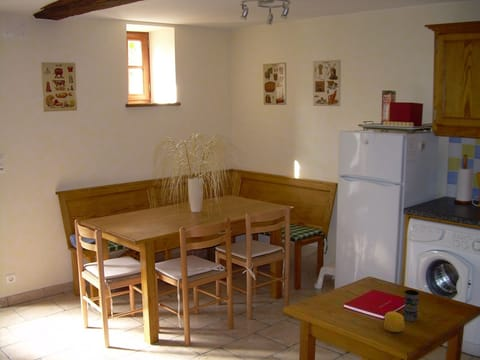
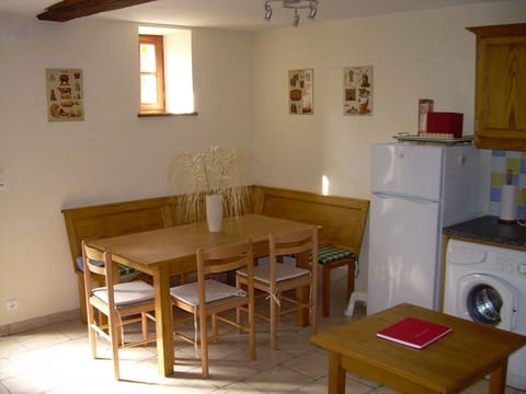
- jar (411, 305)
- fruit (393, 321)
